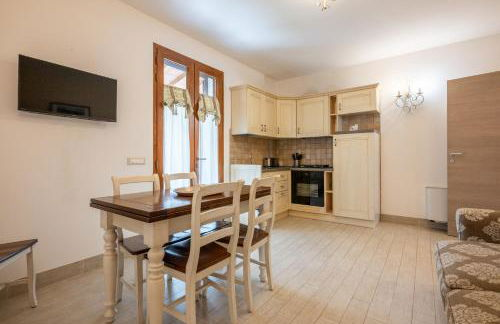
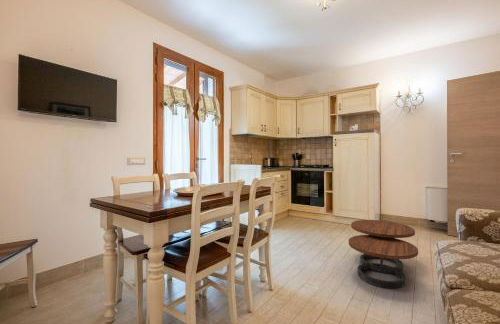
+ coffee table (381, 250)
